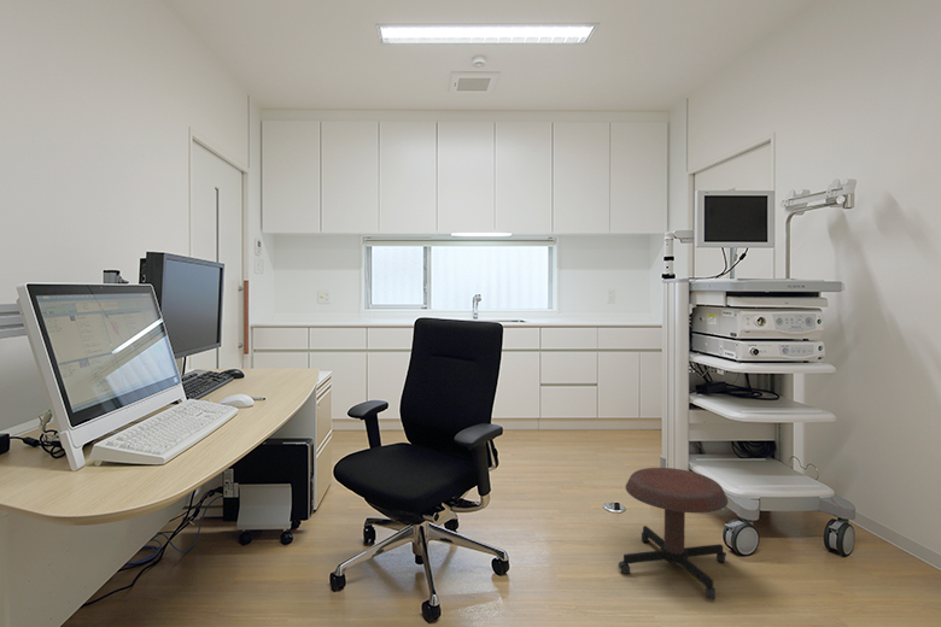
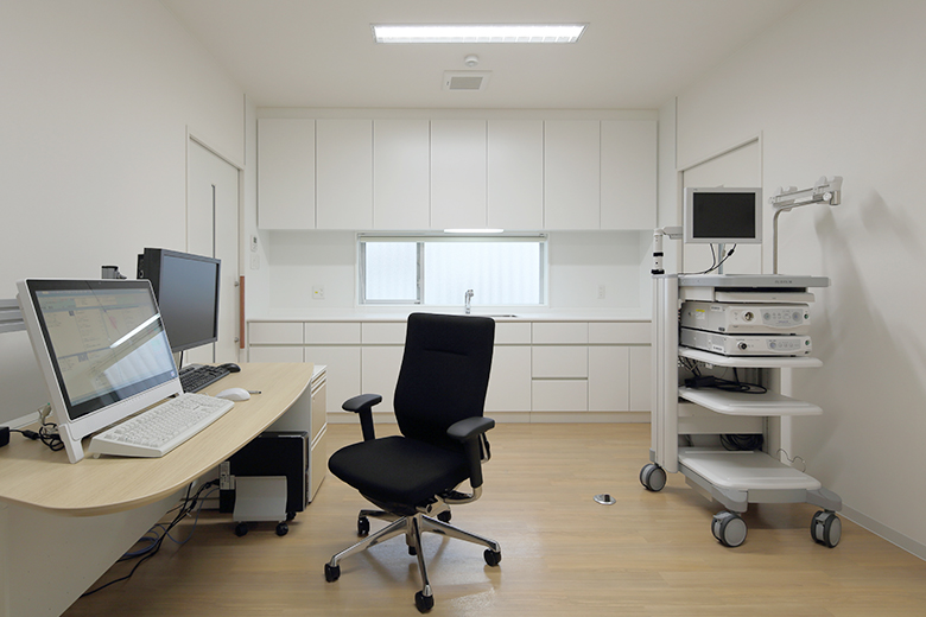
- stool (674, 523)
